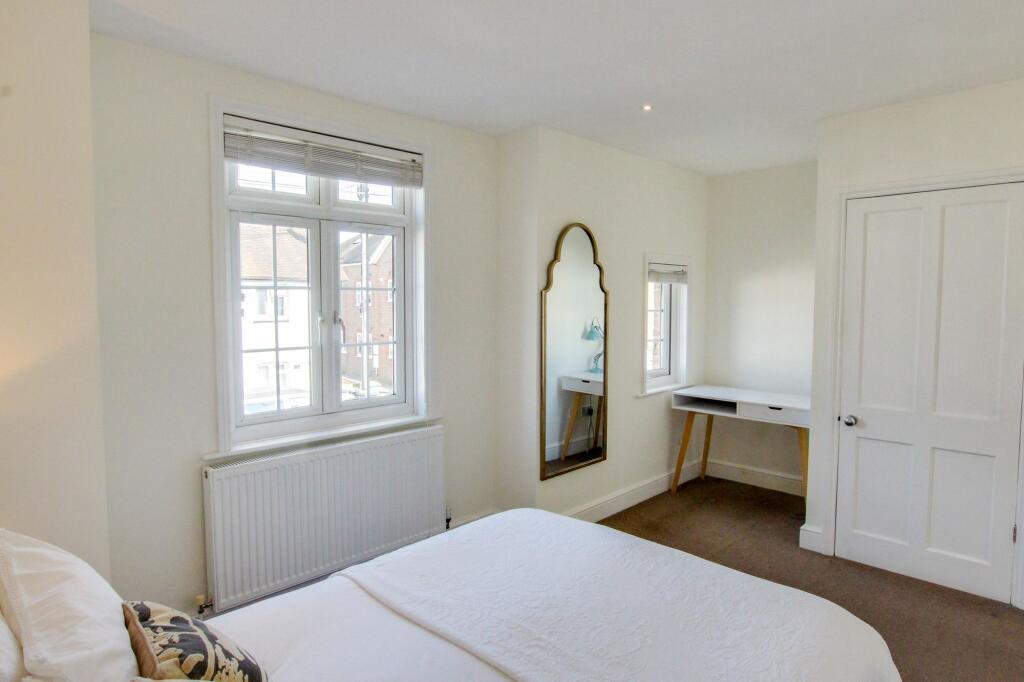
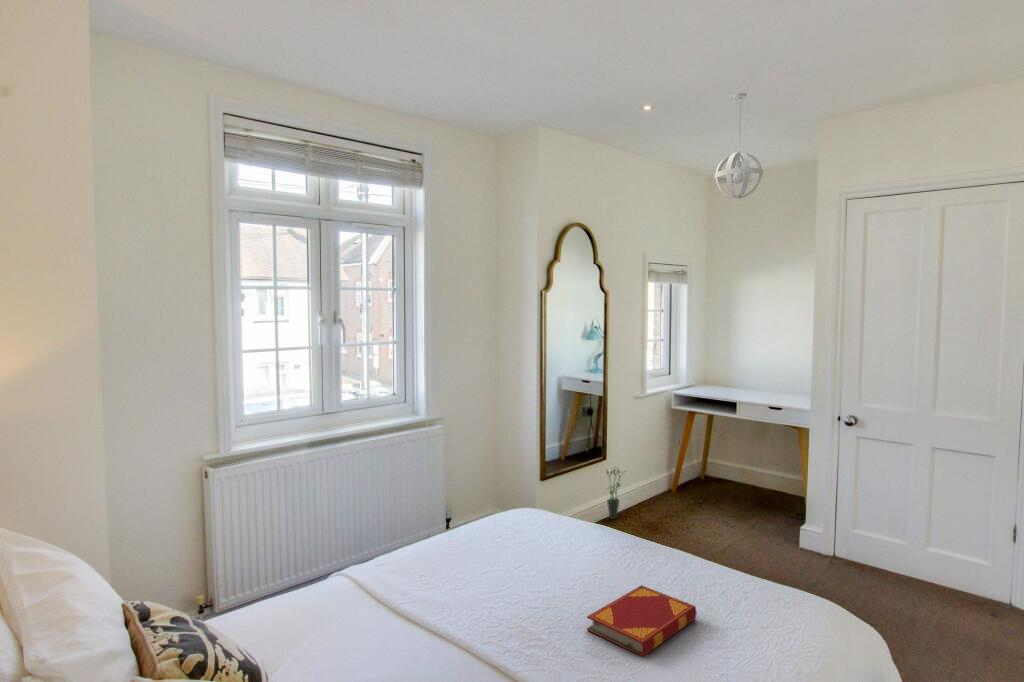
+ hardback book (642, 617)
+ potted plant (616, 492)
+ pendant light (739, 147)
